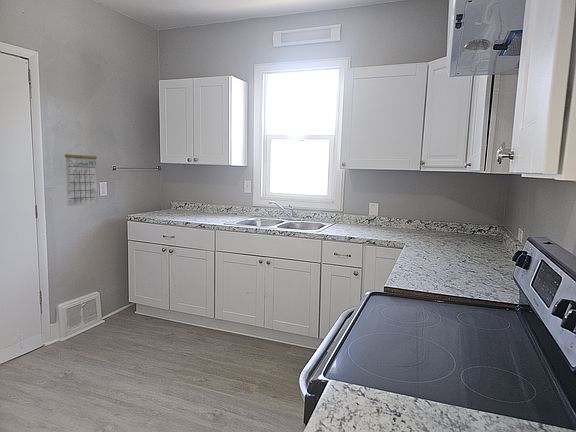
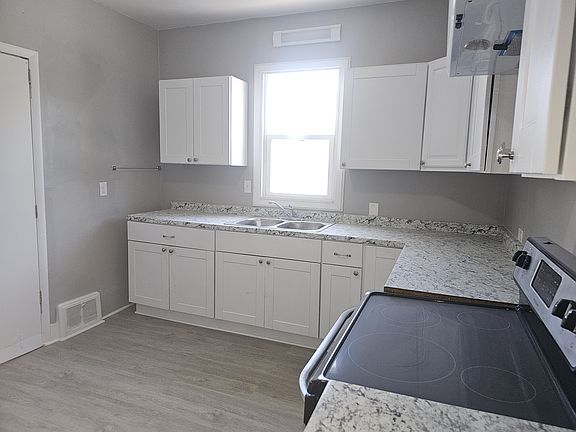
- calendar (82, 174)
